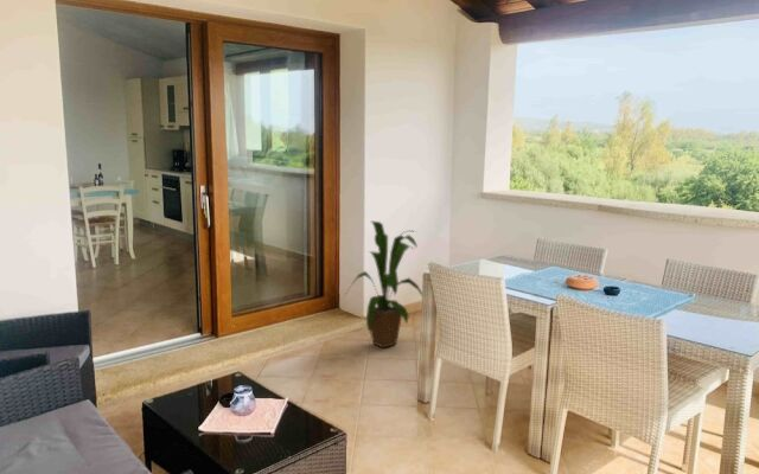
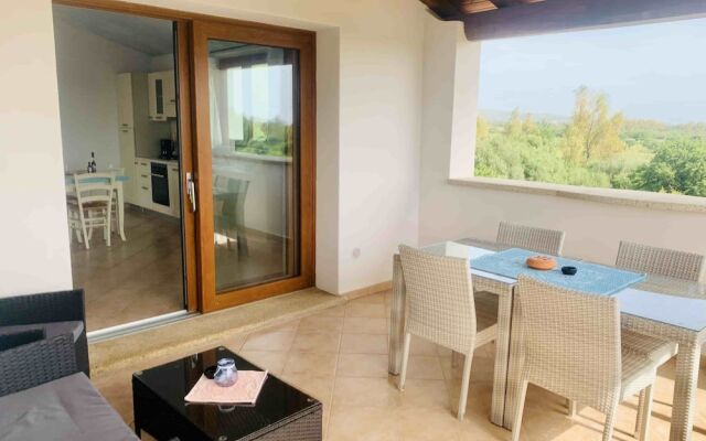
- house plant (395, 280)
